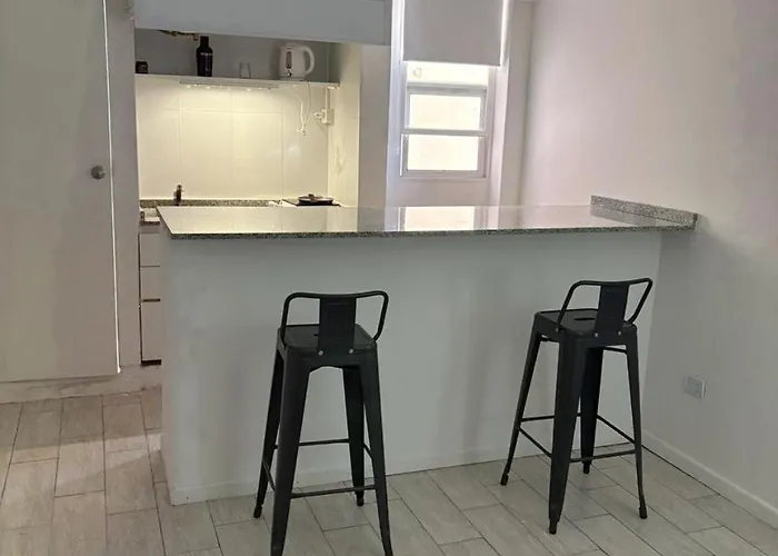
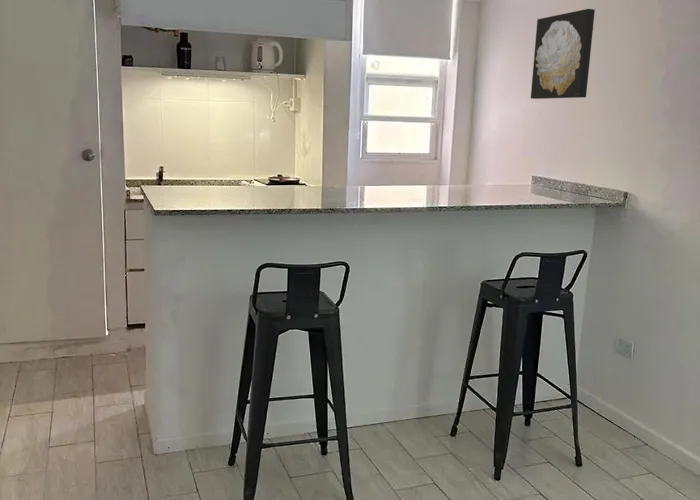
+ wall art (561, 56)
